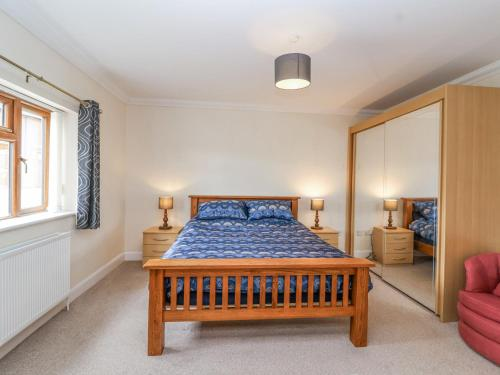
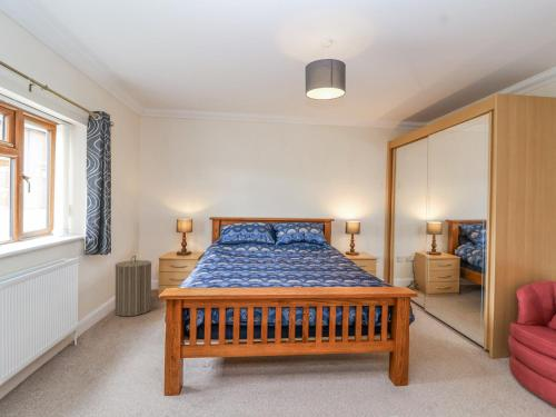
+ laundry hamper (133, 282)
